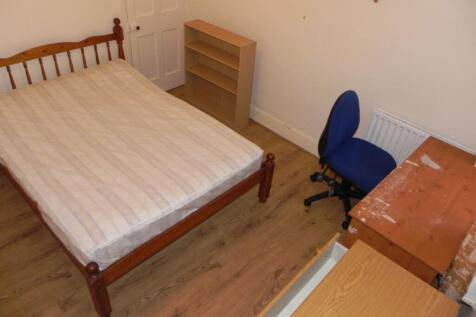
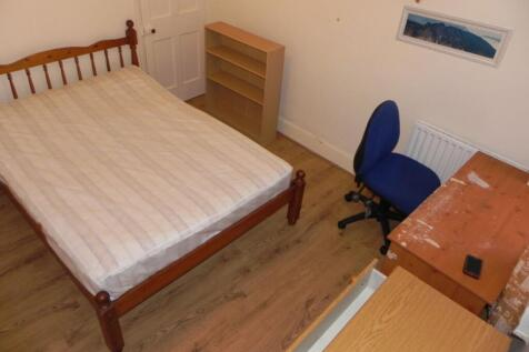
+ cell phone (472, 265)
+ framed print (449, 34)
